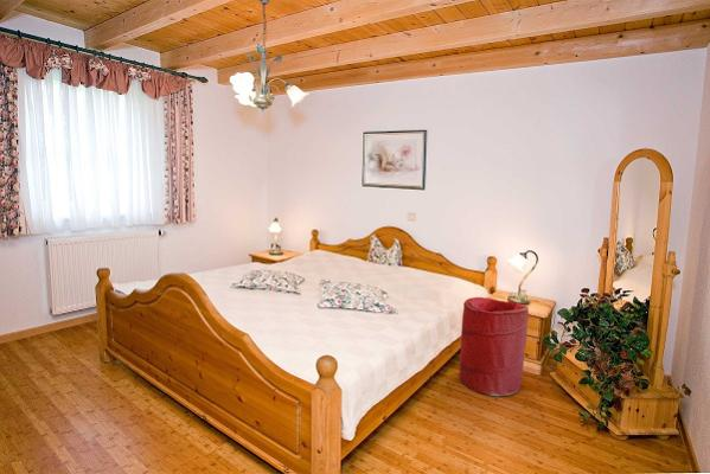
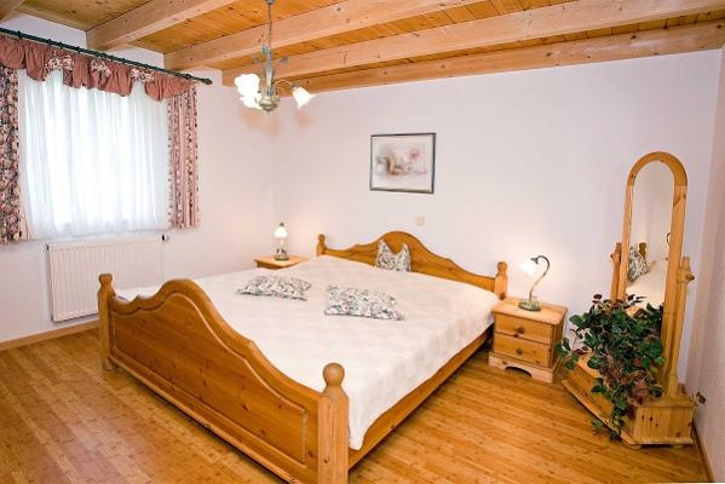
- laundry hamper (492, 341)
